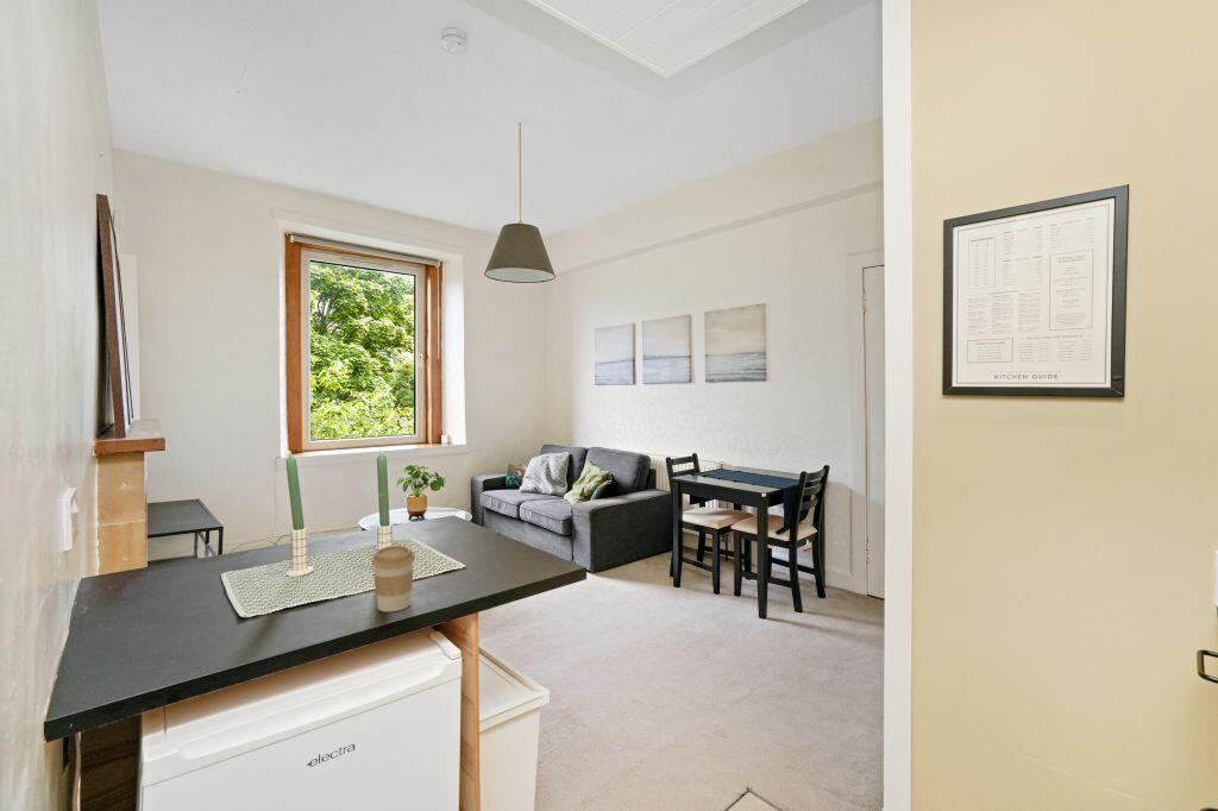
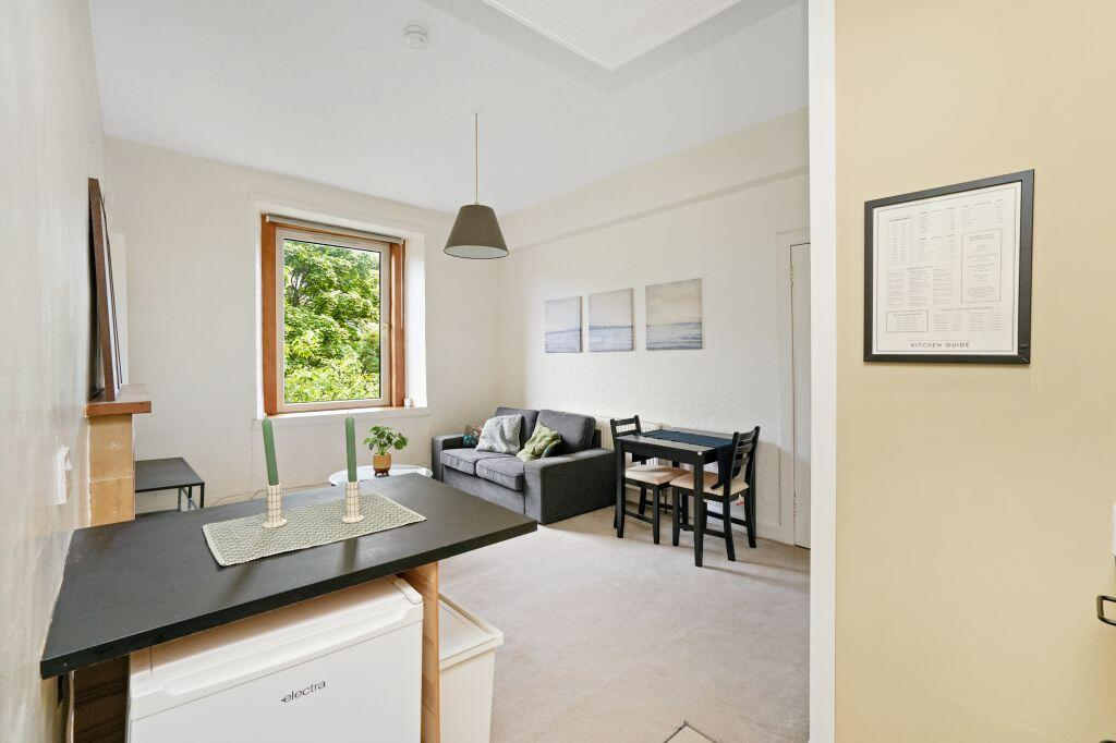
- coffee cup (394, 577)
